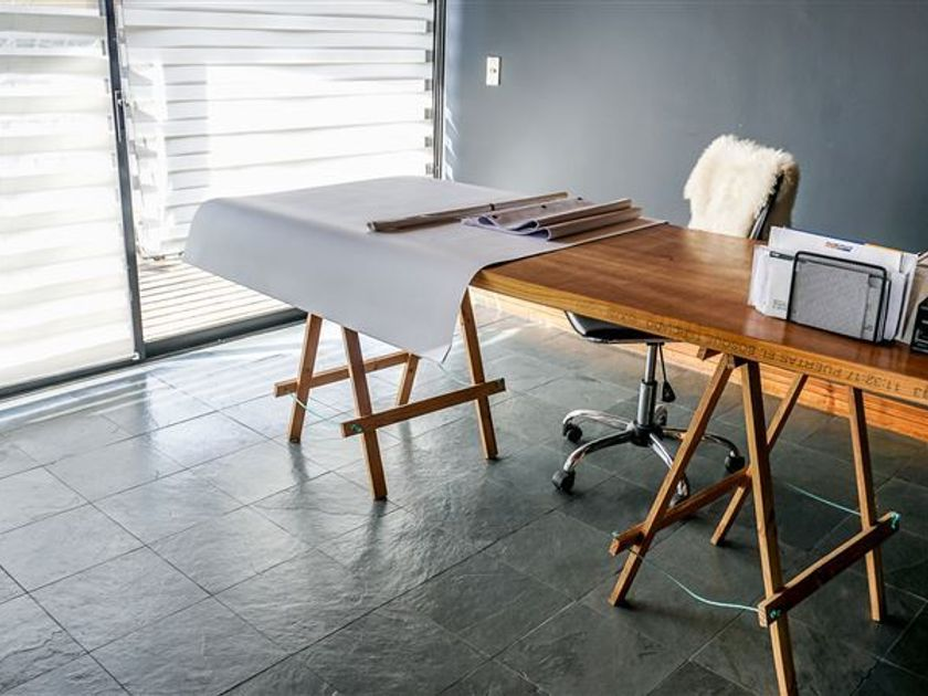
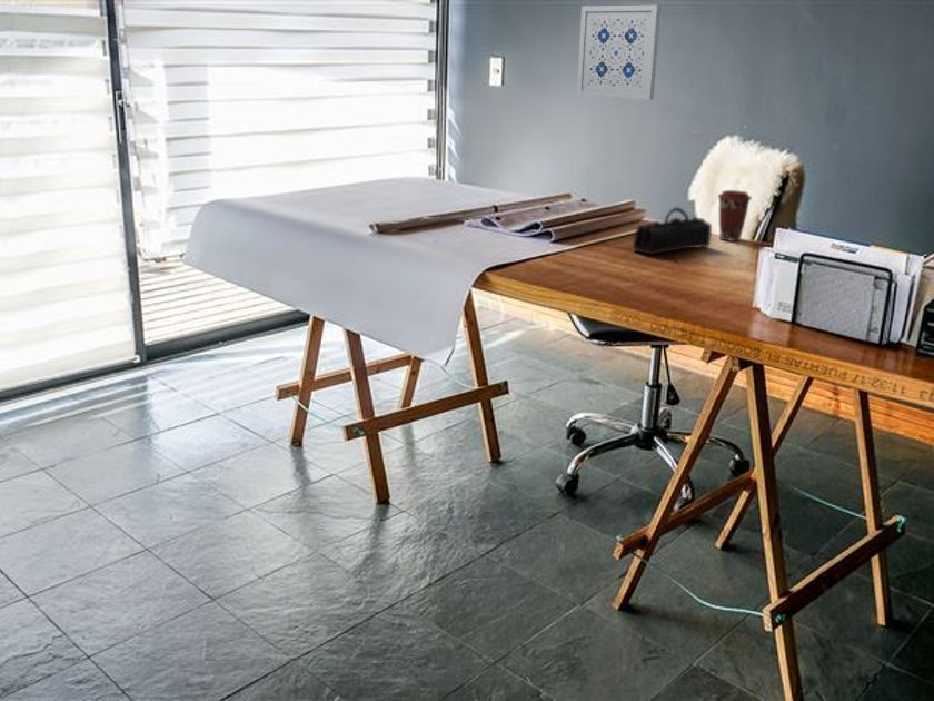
+ wall art (616, 51)
+ coffee cup (732, 215)
+ pencil case (674, 228)
